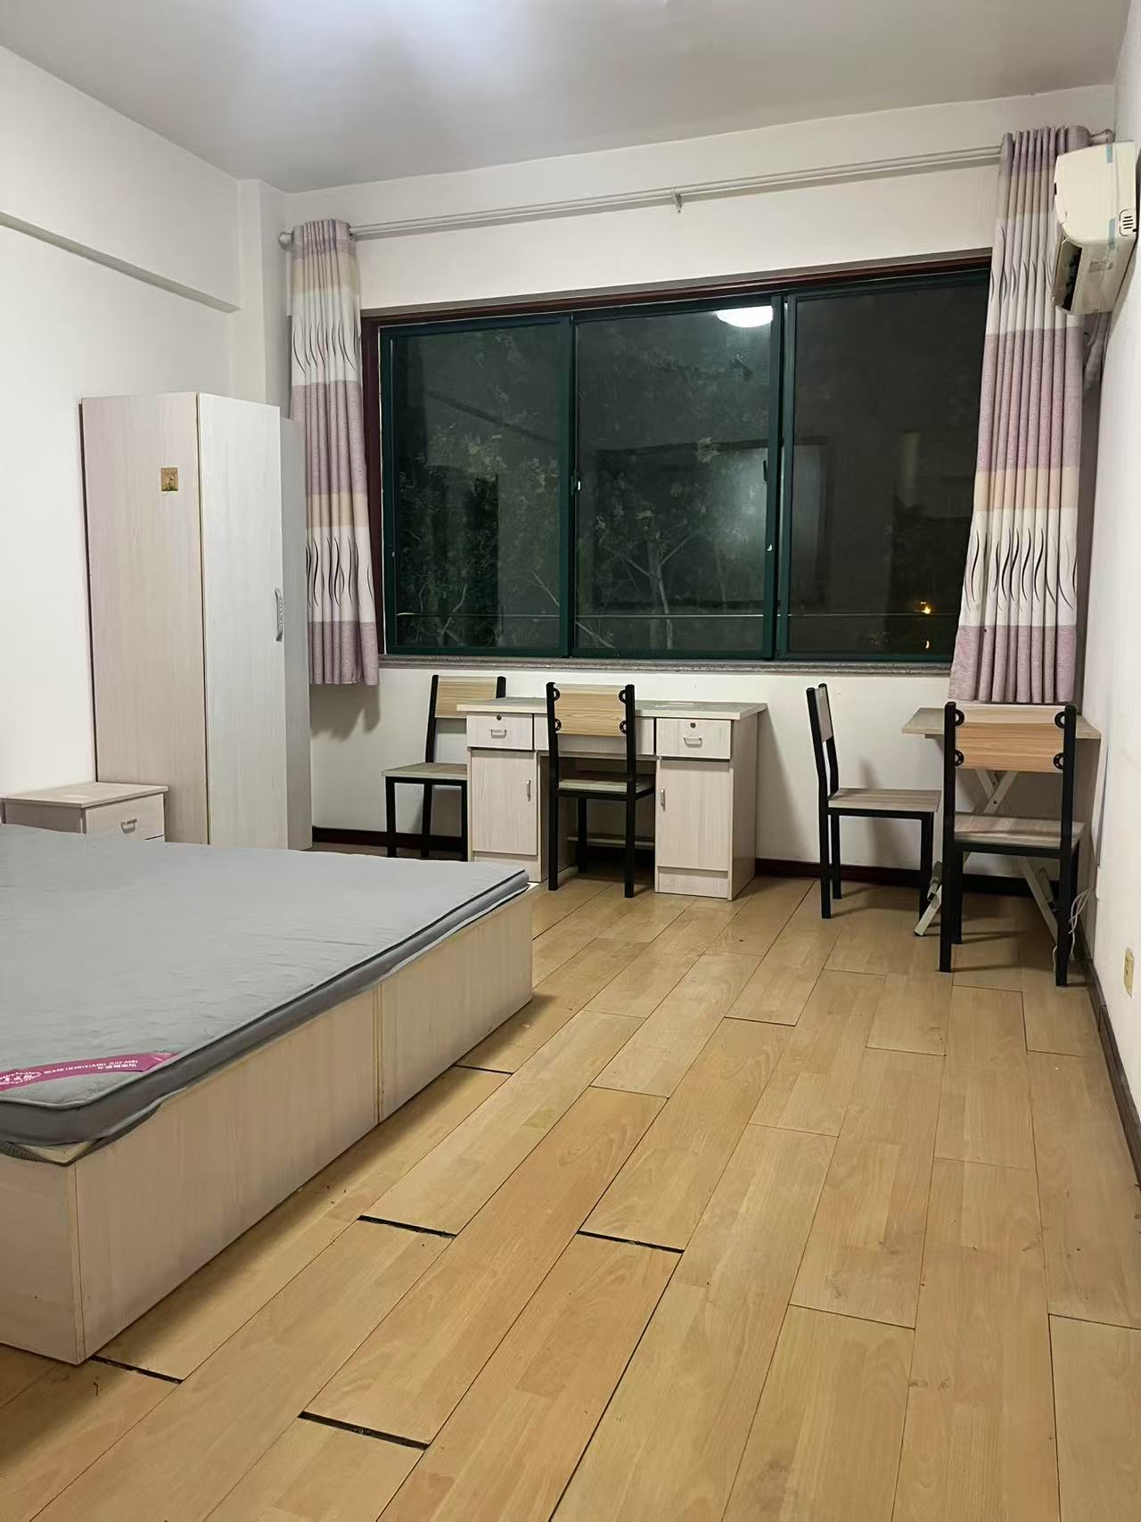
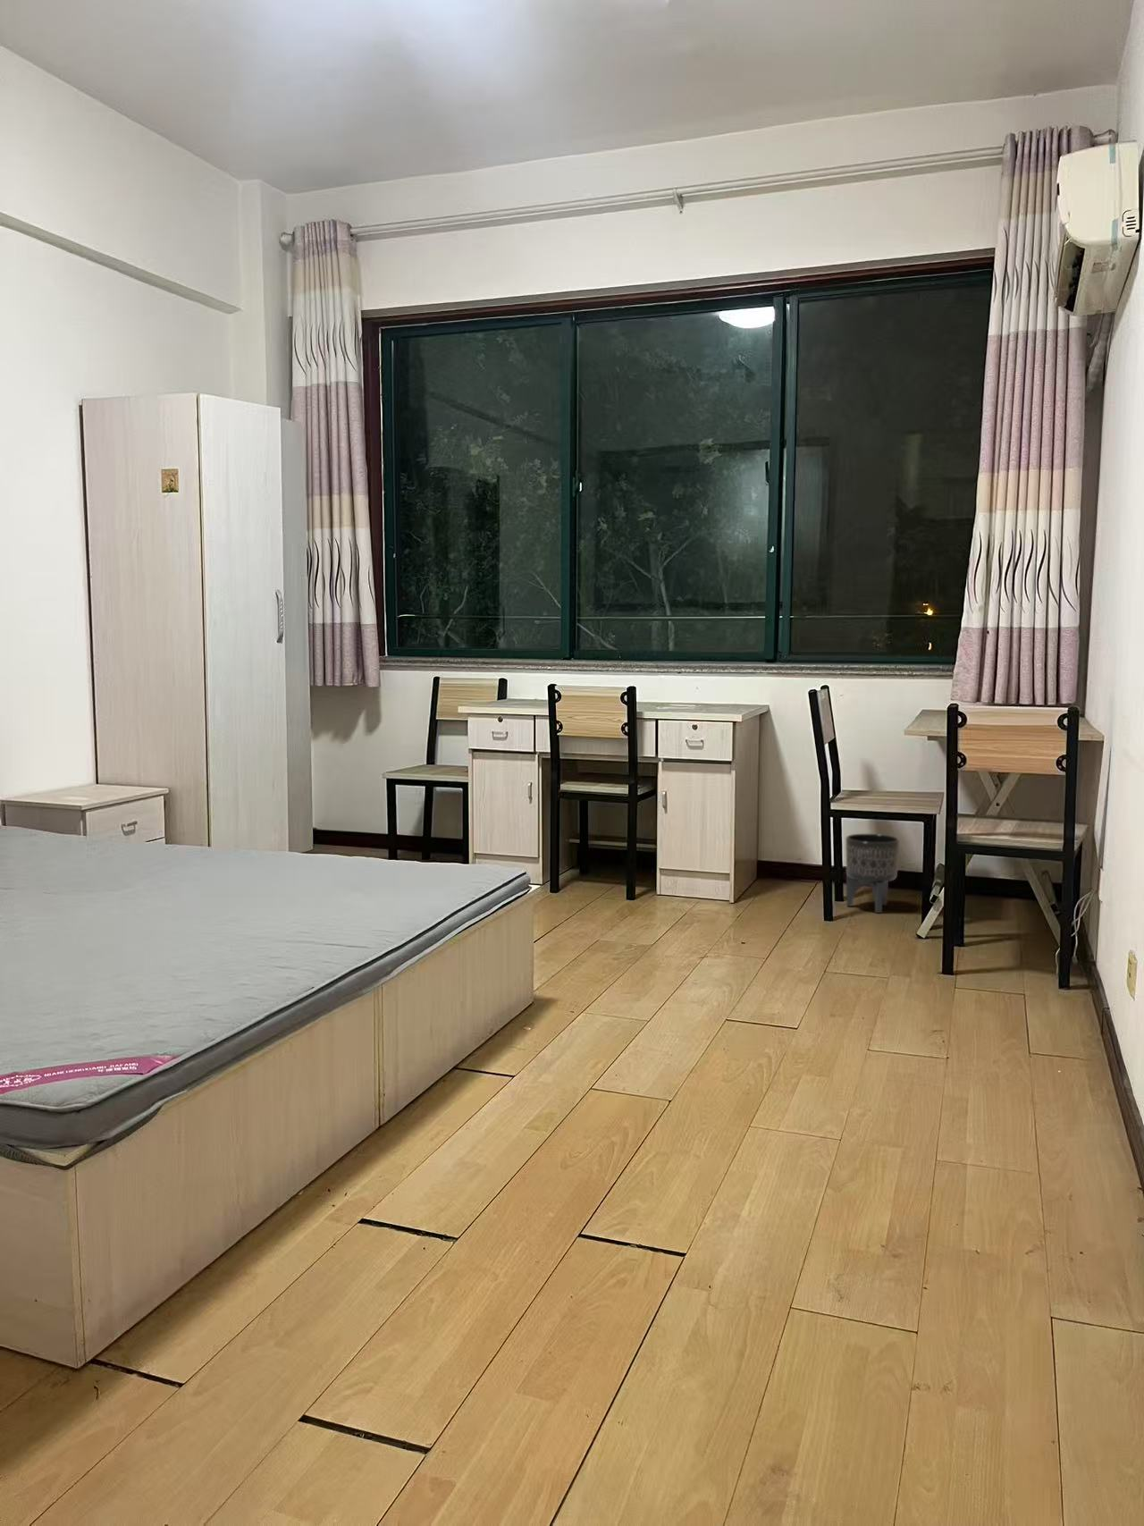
+ planter (871, 872)
